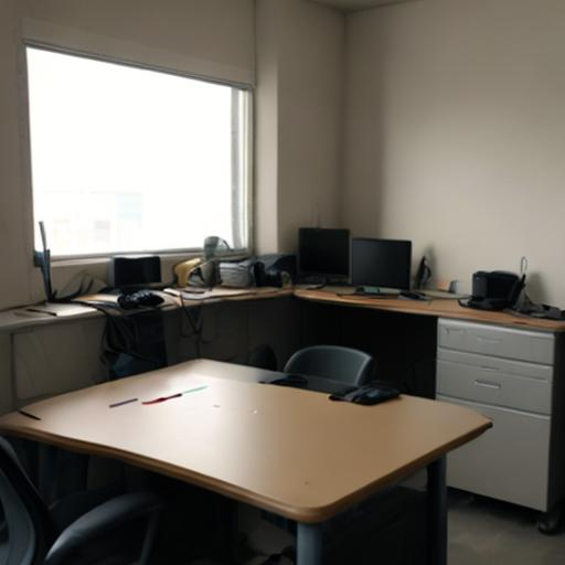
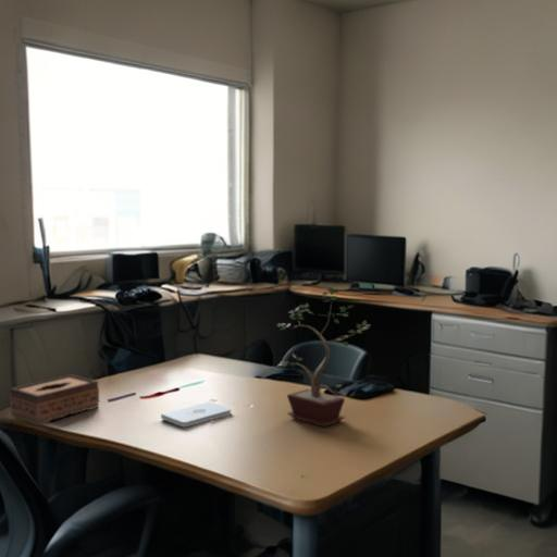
+ tissue box (55, 398)
+ notepad (197, 413)
+ potted plant (324, 358)
